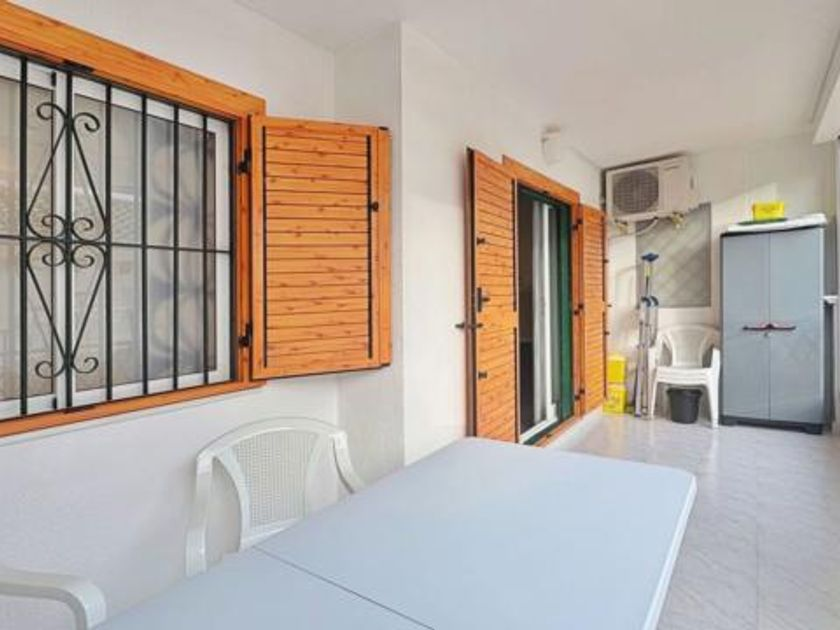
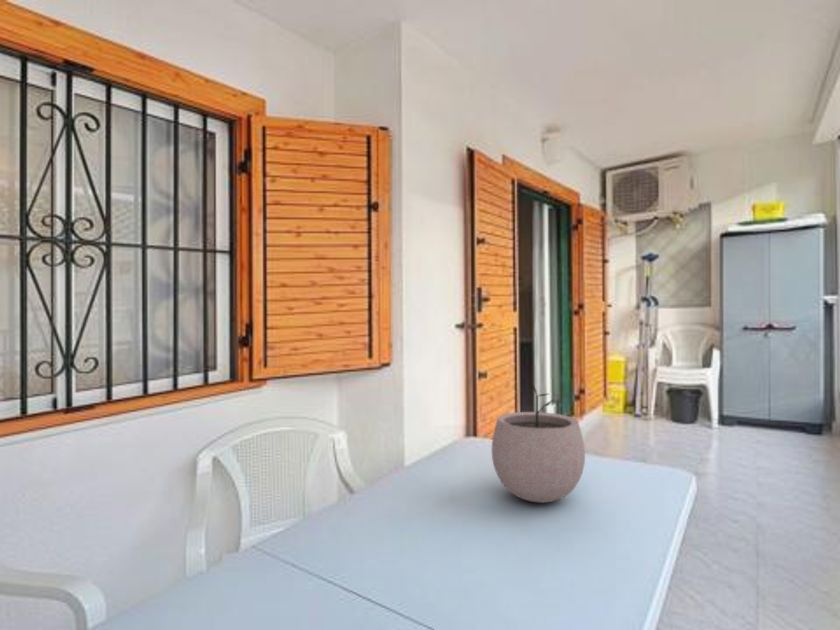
+ plant pot (537, 441)
